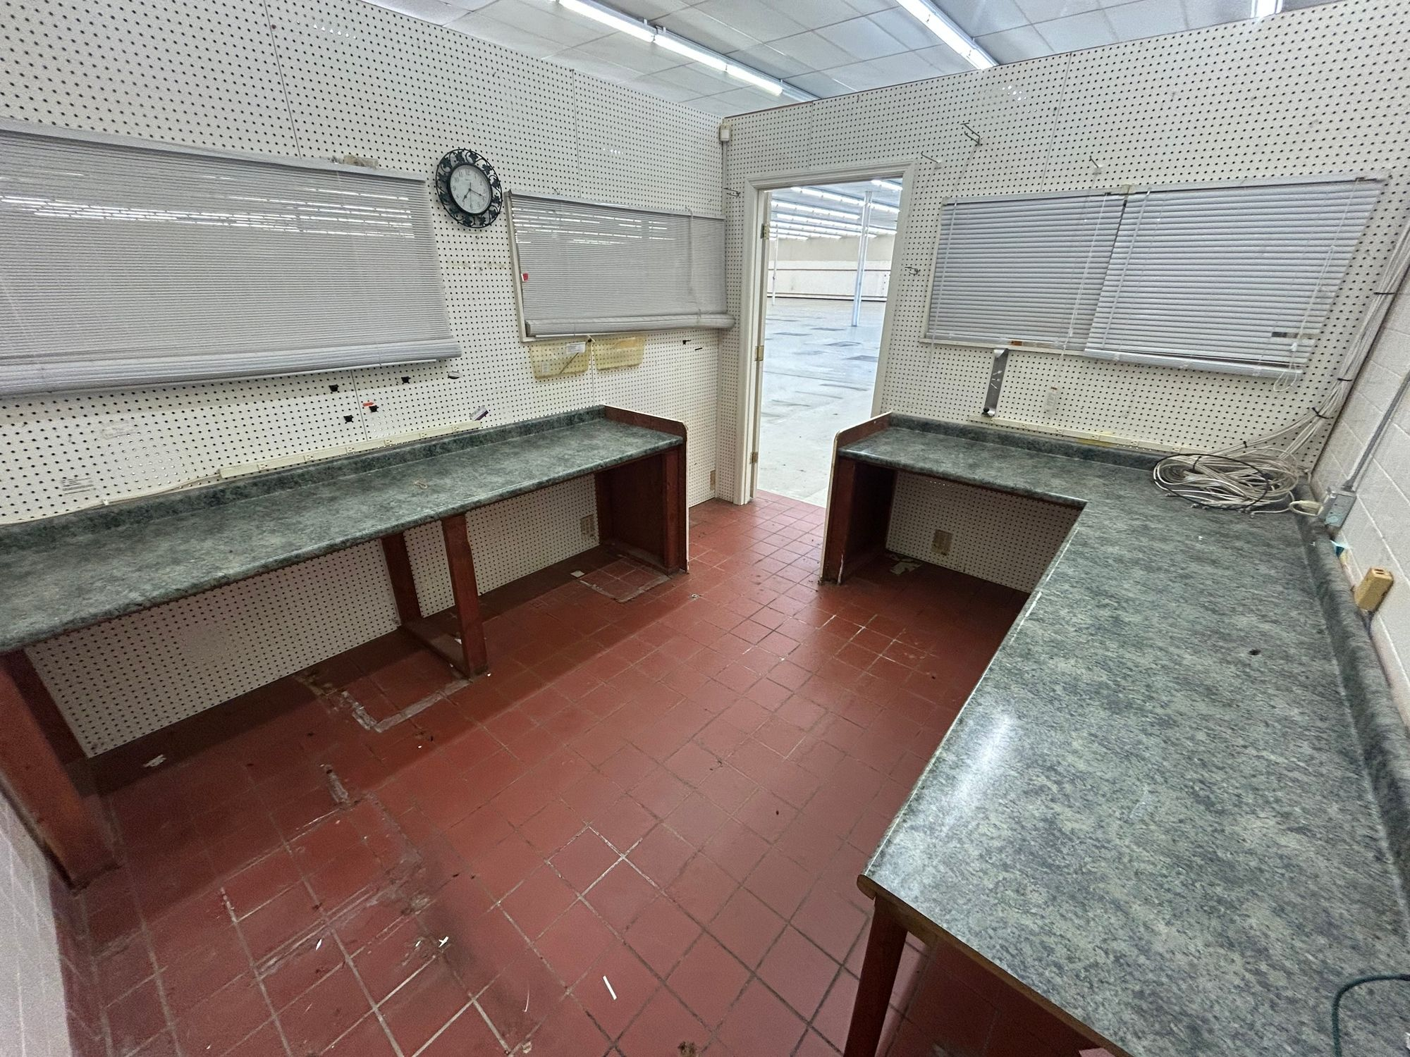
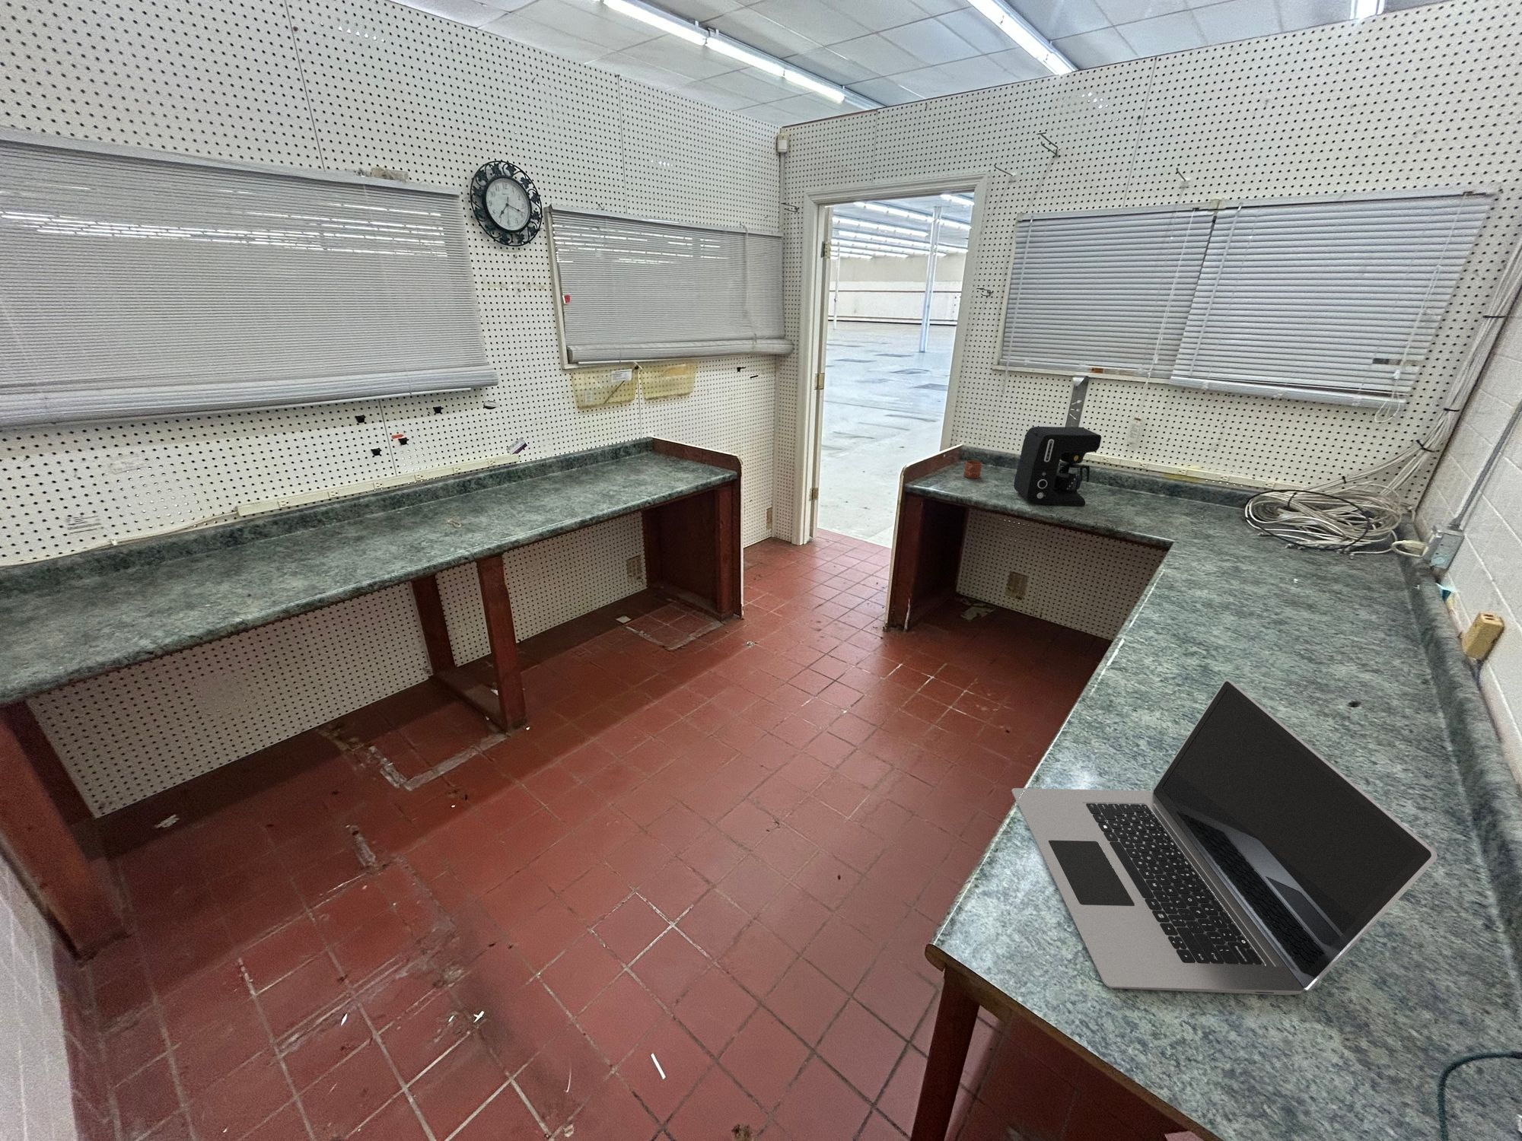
+ coffee maker (1058, 465)
+ mug (971, 470)
+ laptop (1174, 815)
